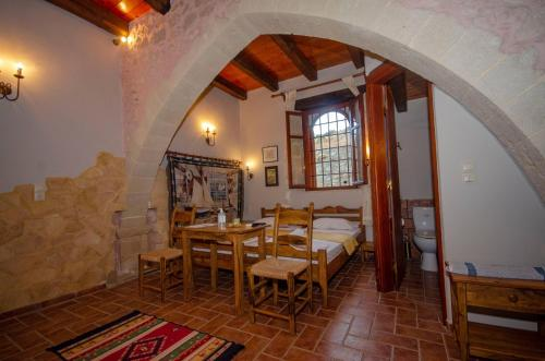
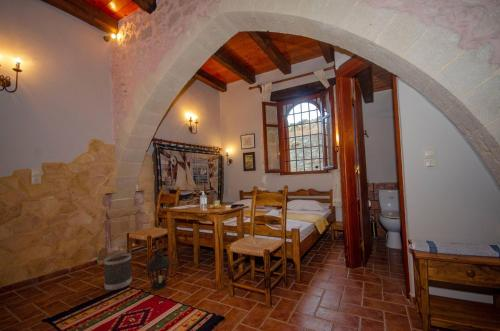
+ wastebasket (118, 270)
+ lantern (159, 267)
